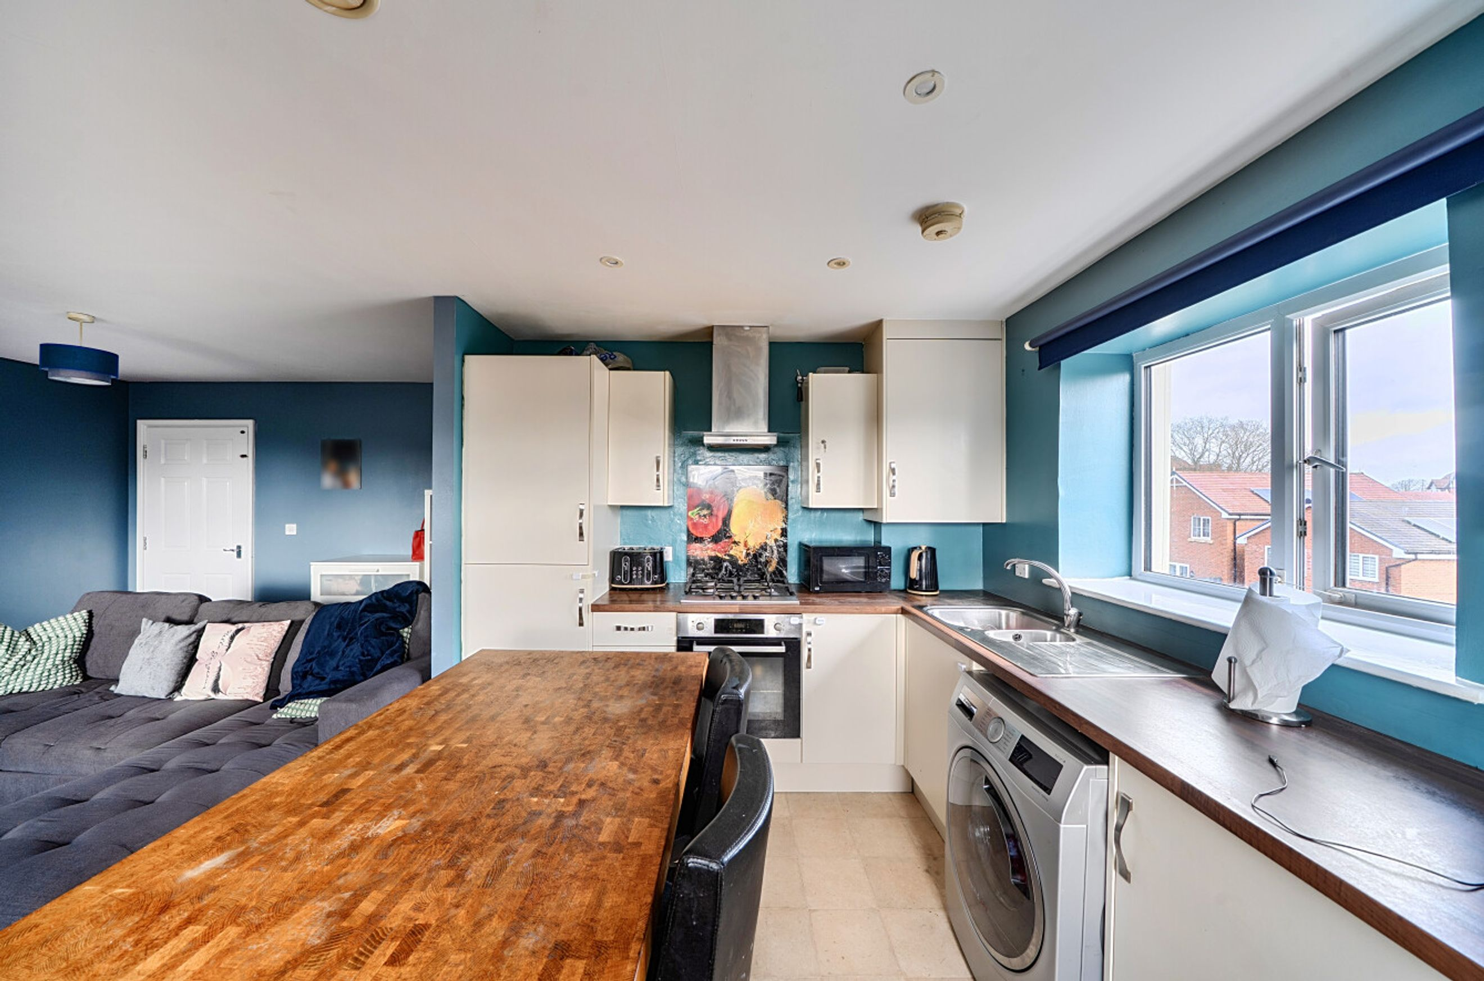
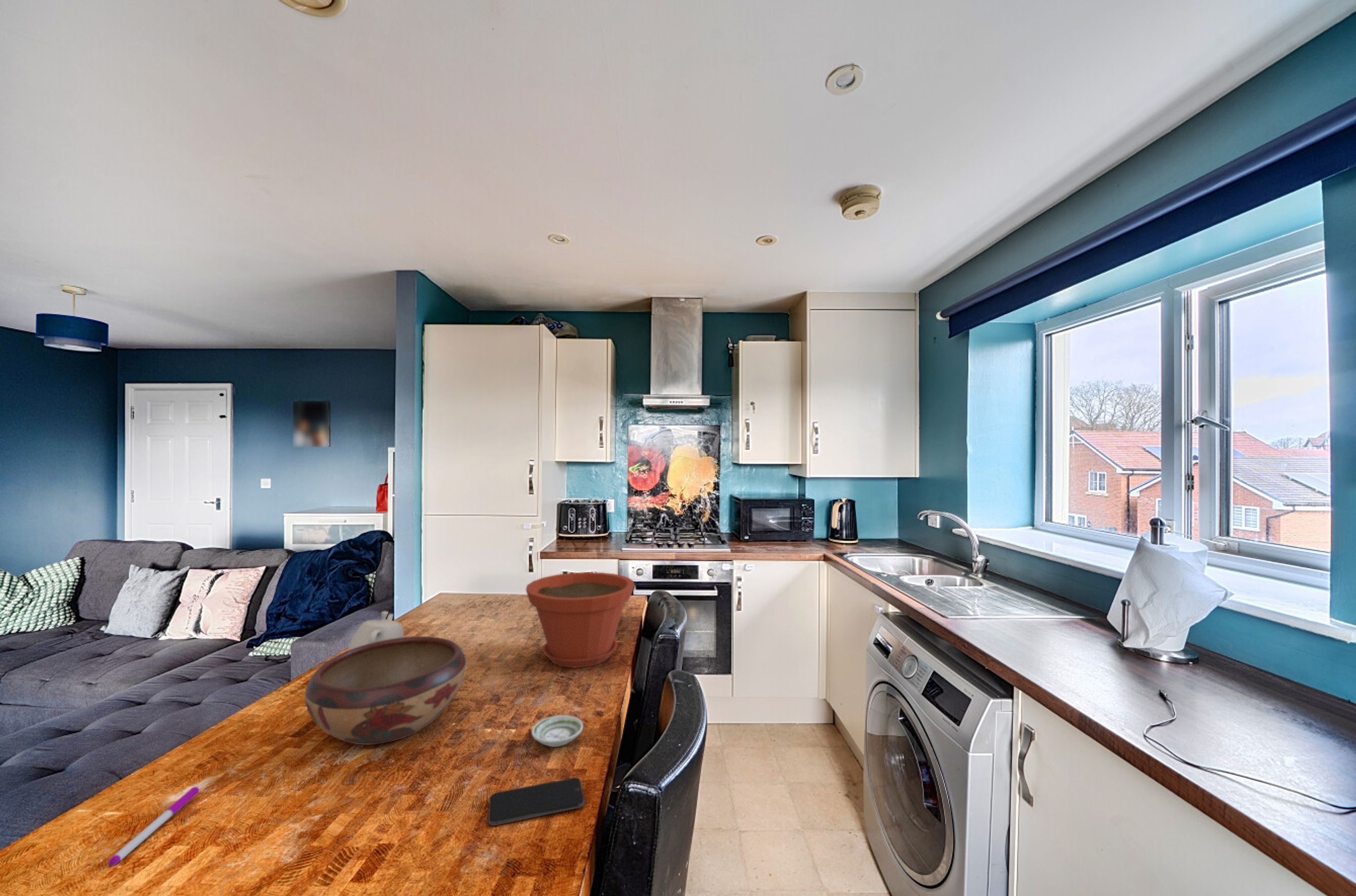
+ saucer (557, 733)
+ plant pot (580, 620)
+ smartphone (537, 800)
+ pen (157, 823)
+ teapot (379, 637)
+ decorative bowl (391, 692)
